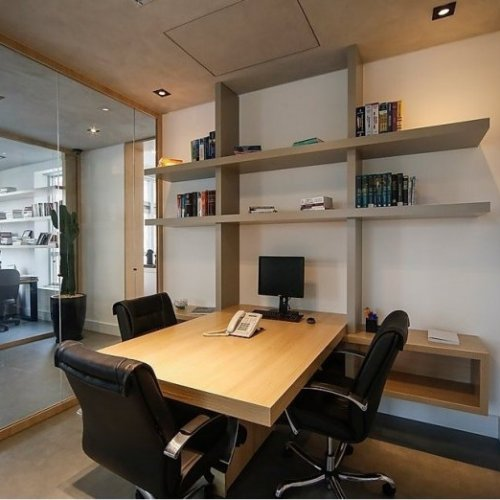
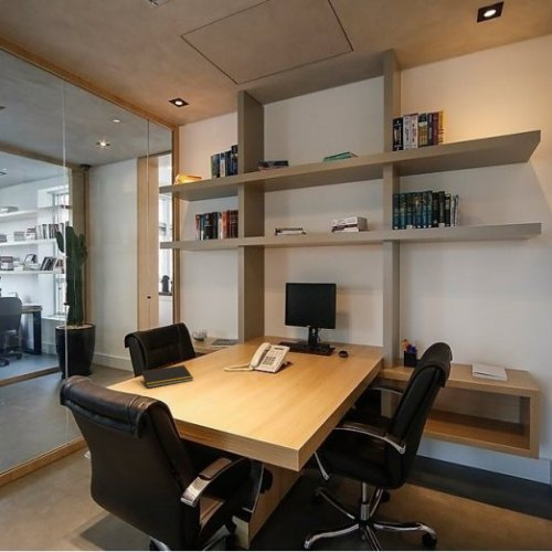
+ notepad (167, 375)
